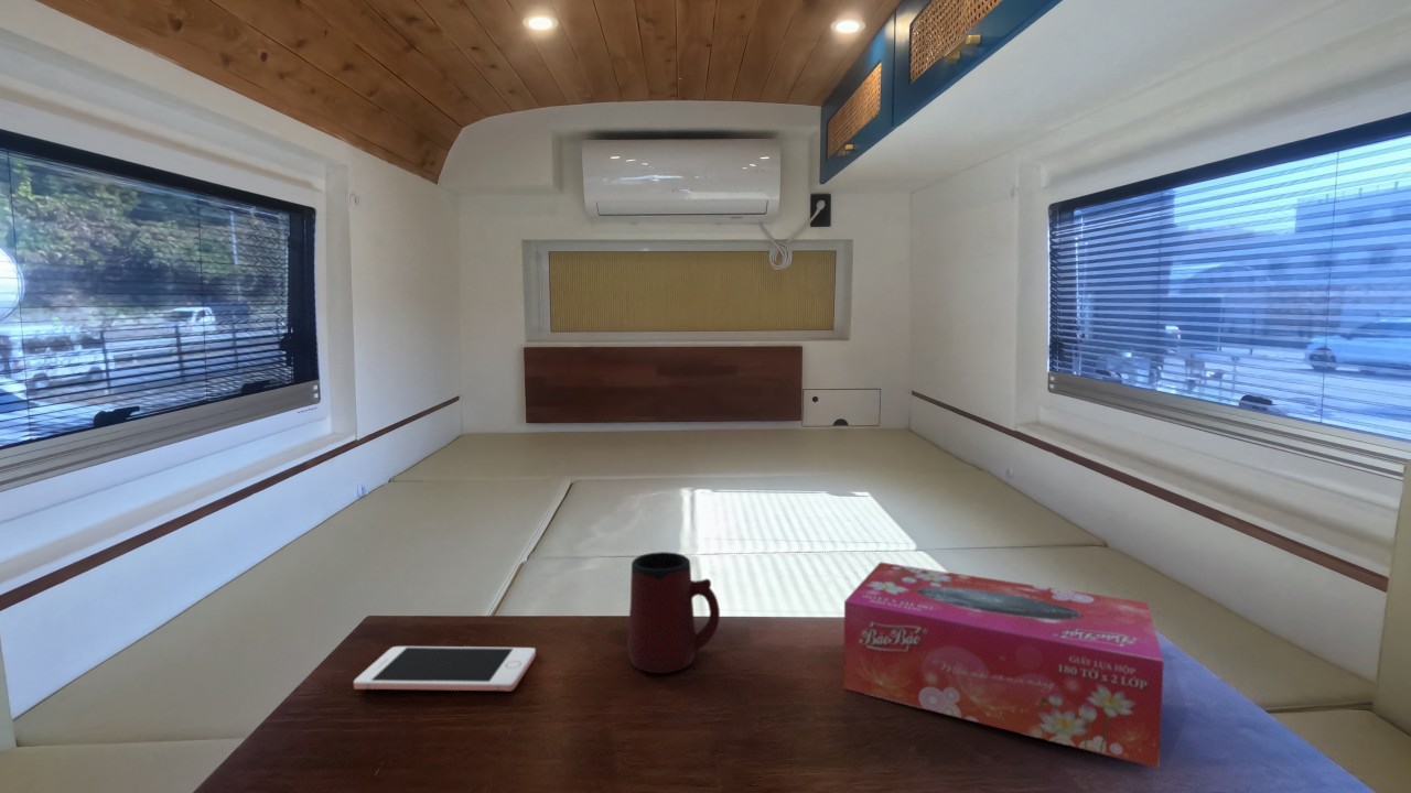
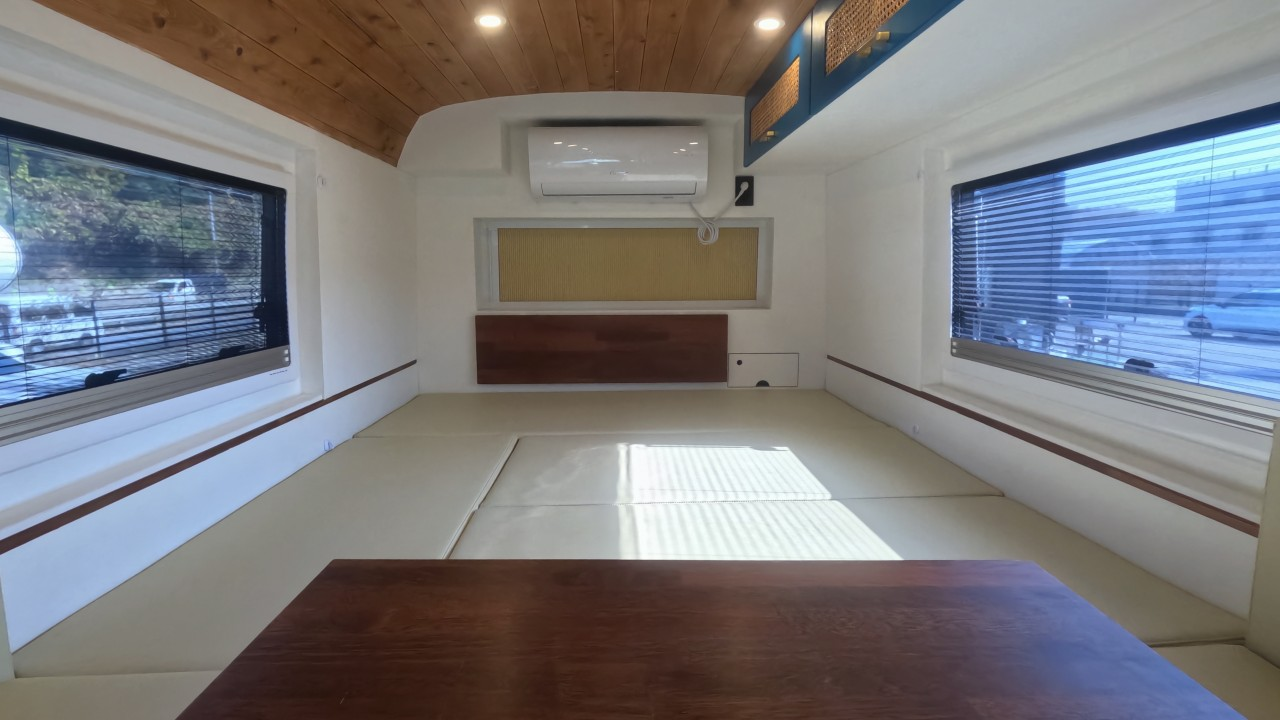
- cell phone (449, 667)
- mug (672, 609)
- tissue box (993, 645)
